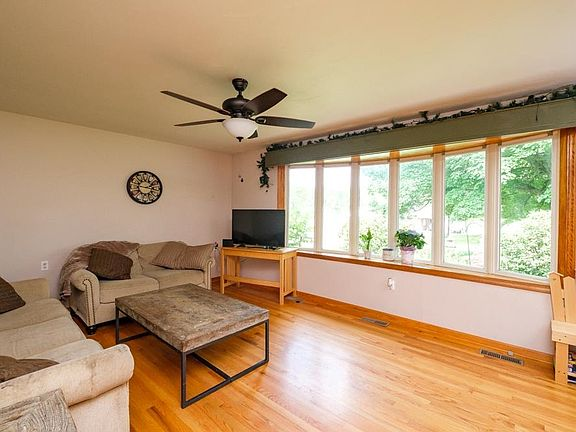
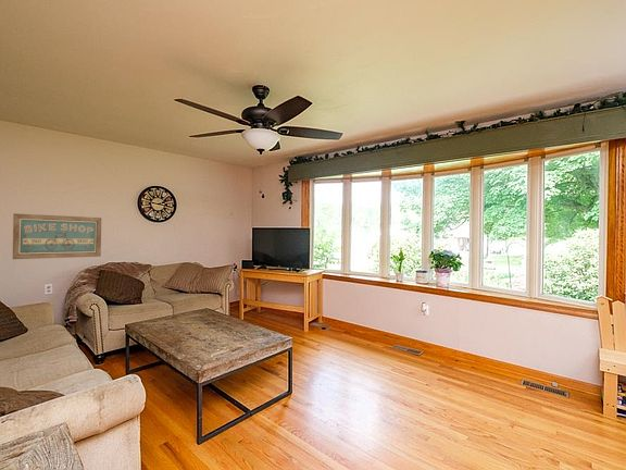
+ wall art (60, 236)
